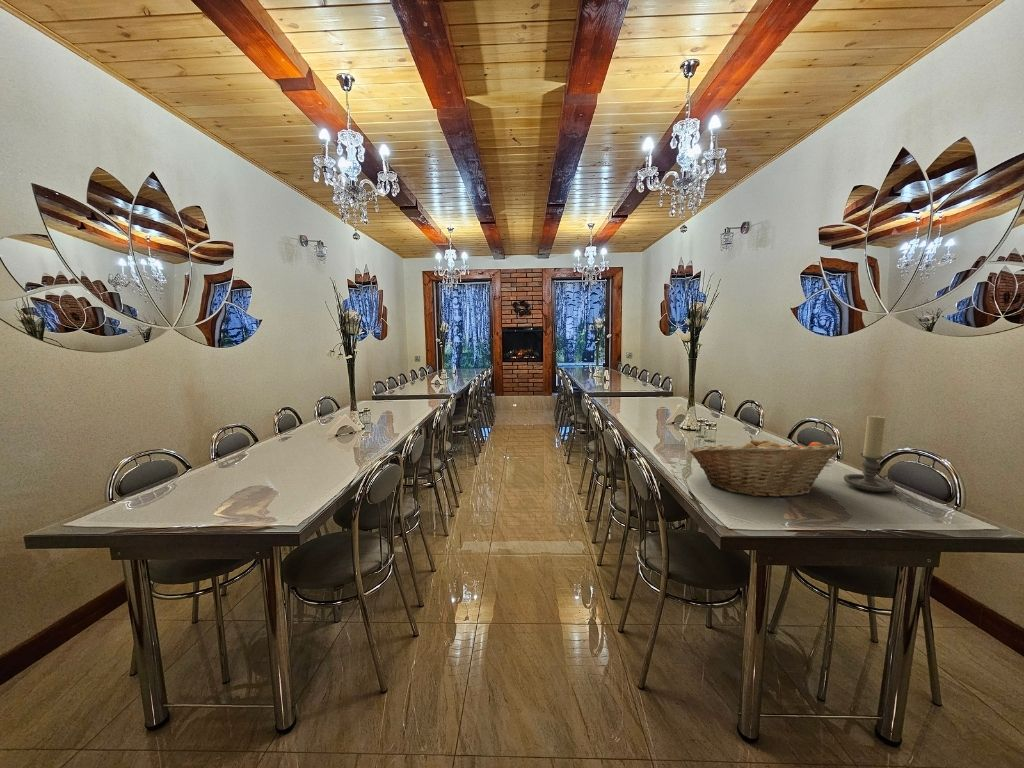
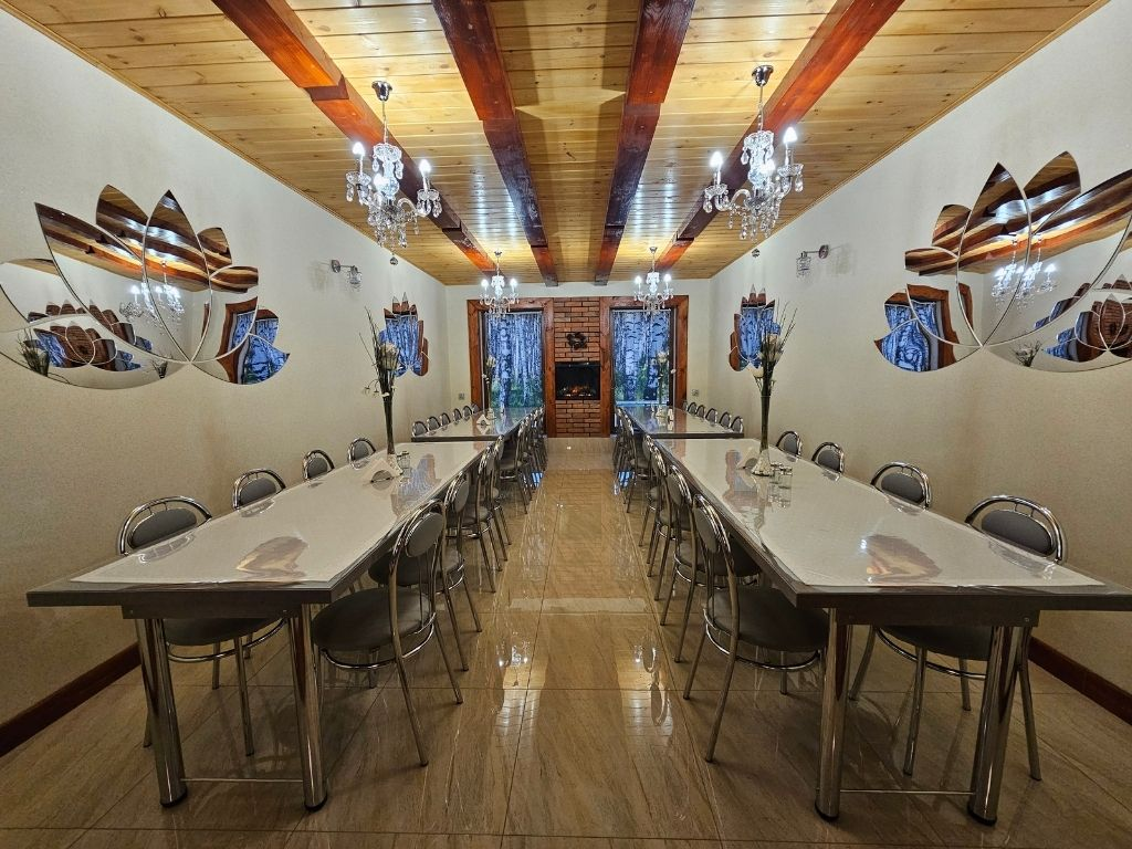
- candle holder (875, 451)
- fruit basket (760, 459)
